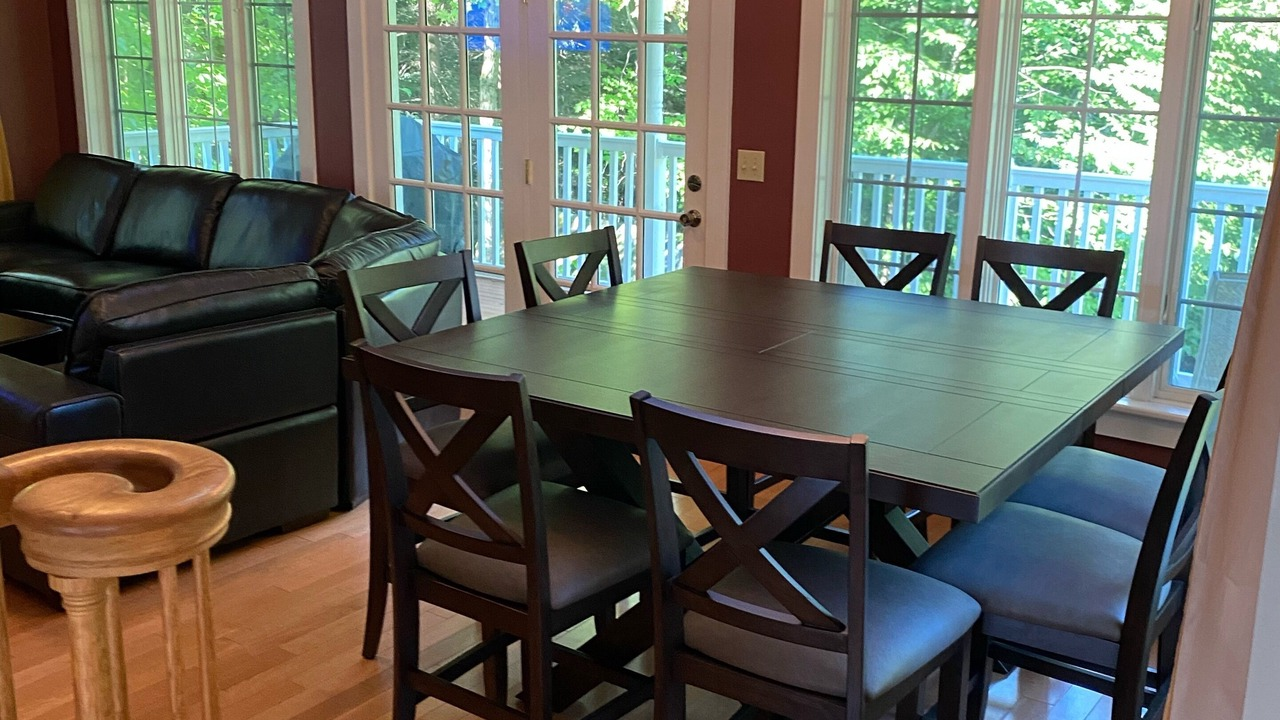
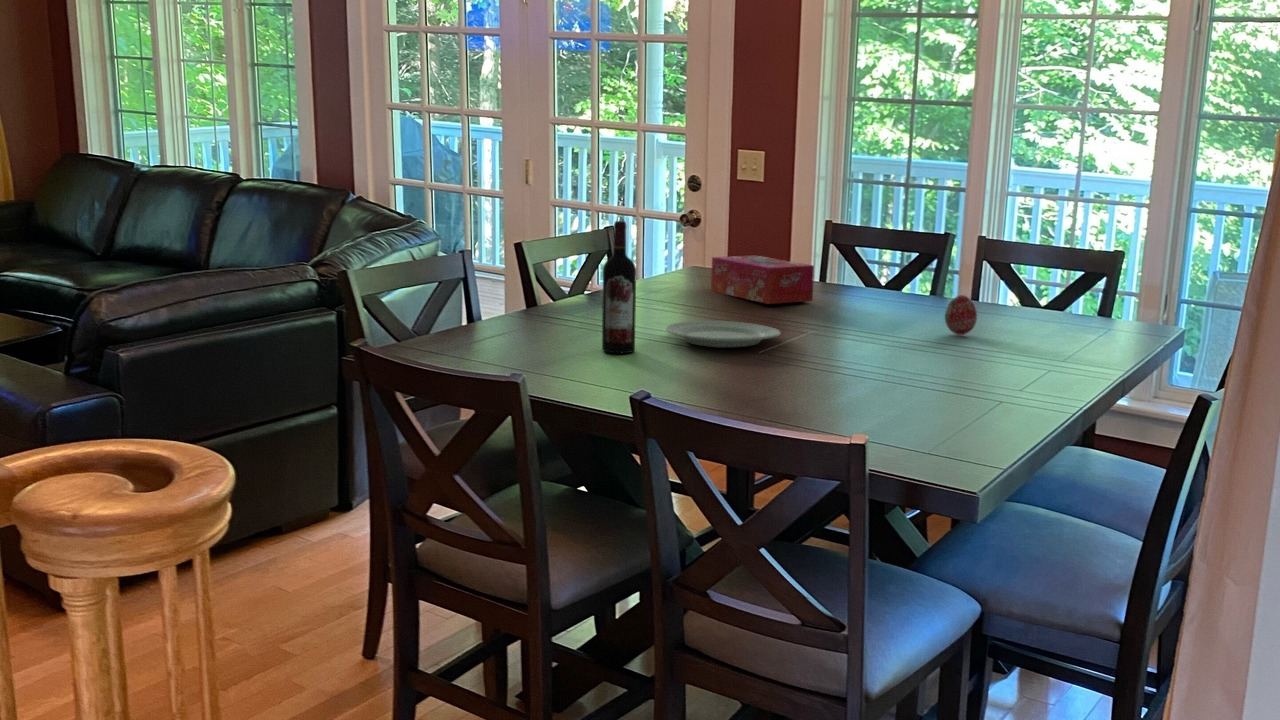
+ tissue box (761, 278)
+ chinaware (722, 334)
+ wine bottle (619, 286)
+ decorative egg (960, 315)
